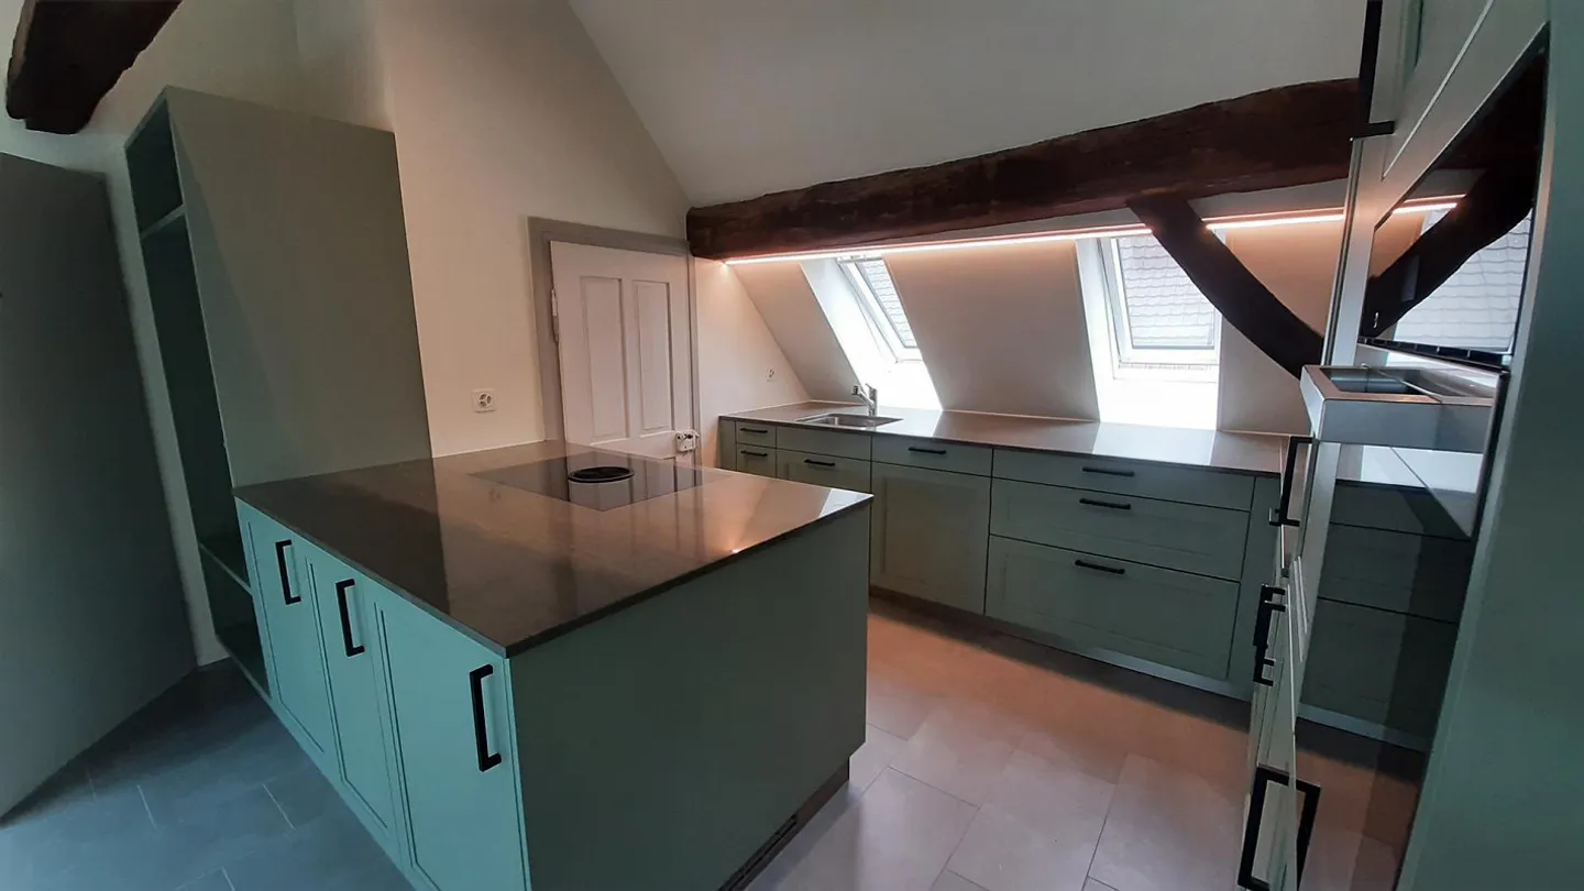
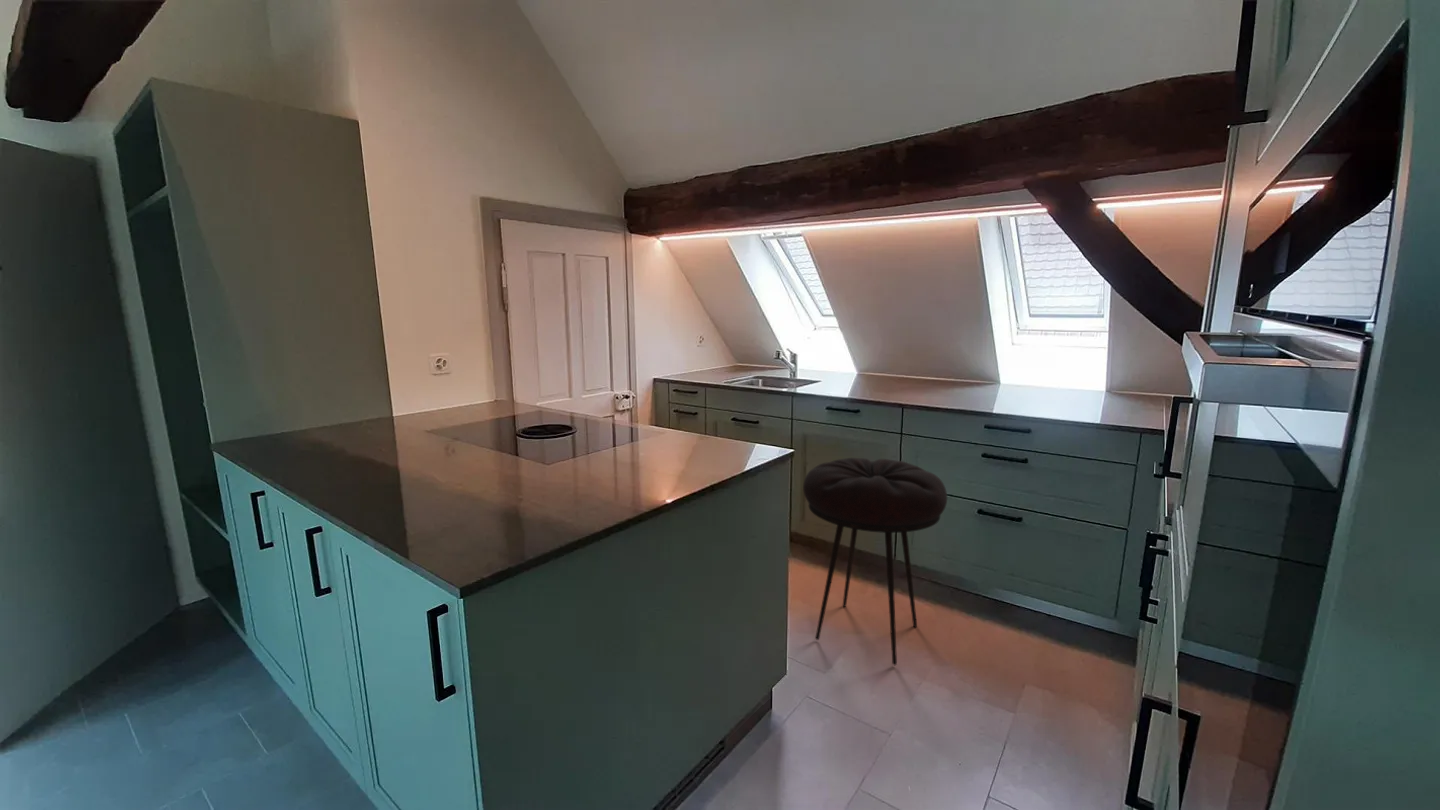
+ stool (886, 552)
